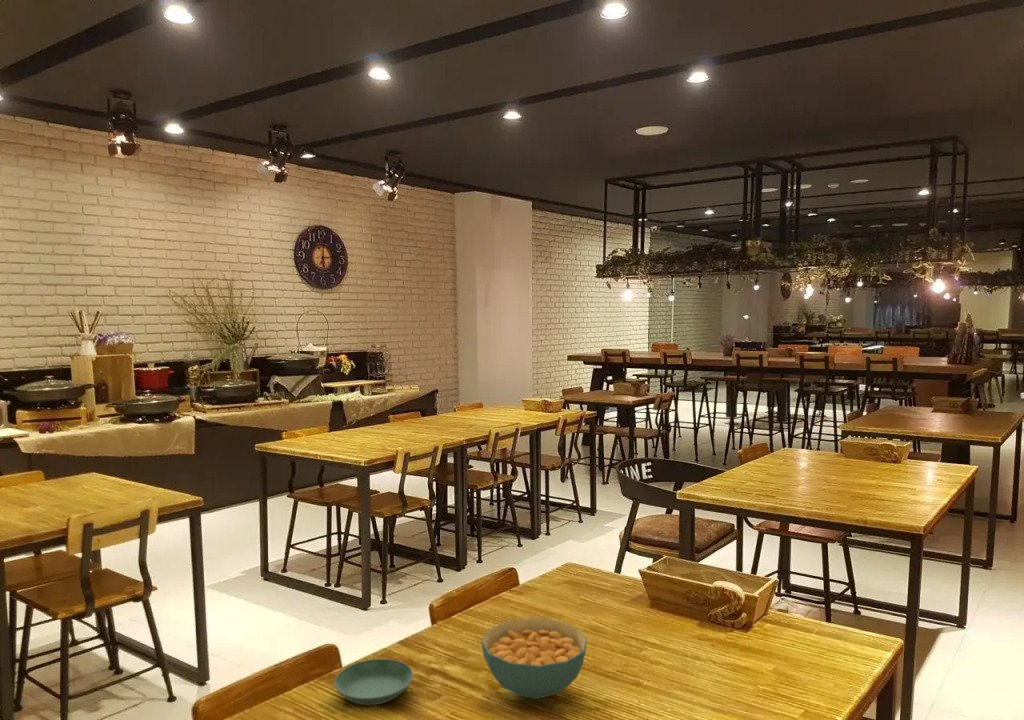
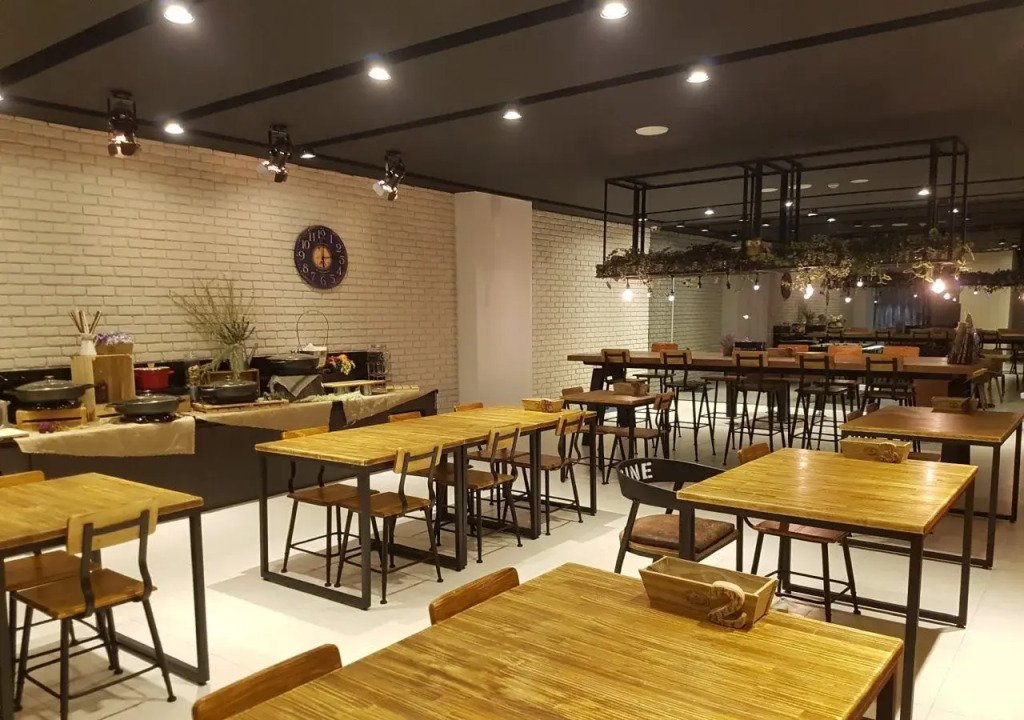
- saucer (374, 683)
- cereal bowl (534, 665)
